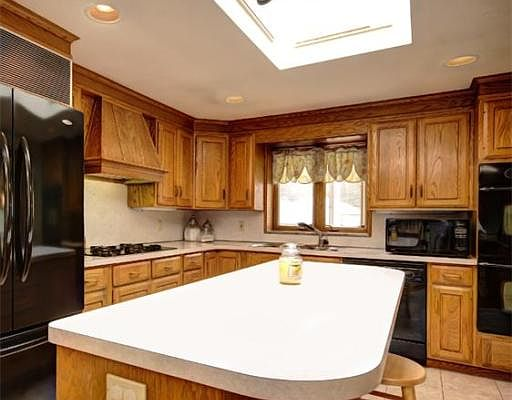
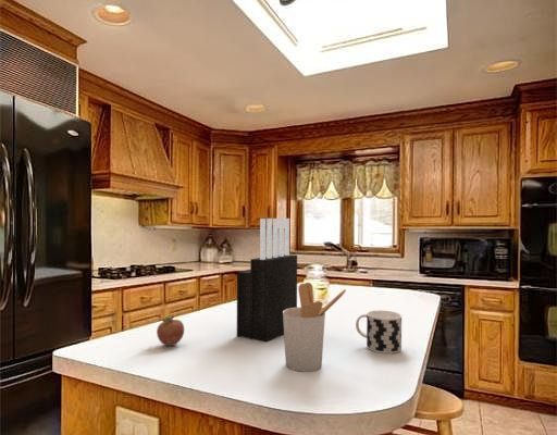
+ utensil holder (314, 325)
+ fruit (170, 330)
+ cup (377, 330)
+ knife block (264, 275)
